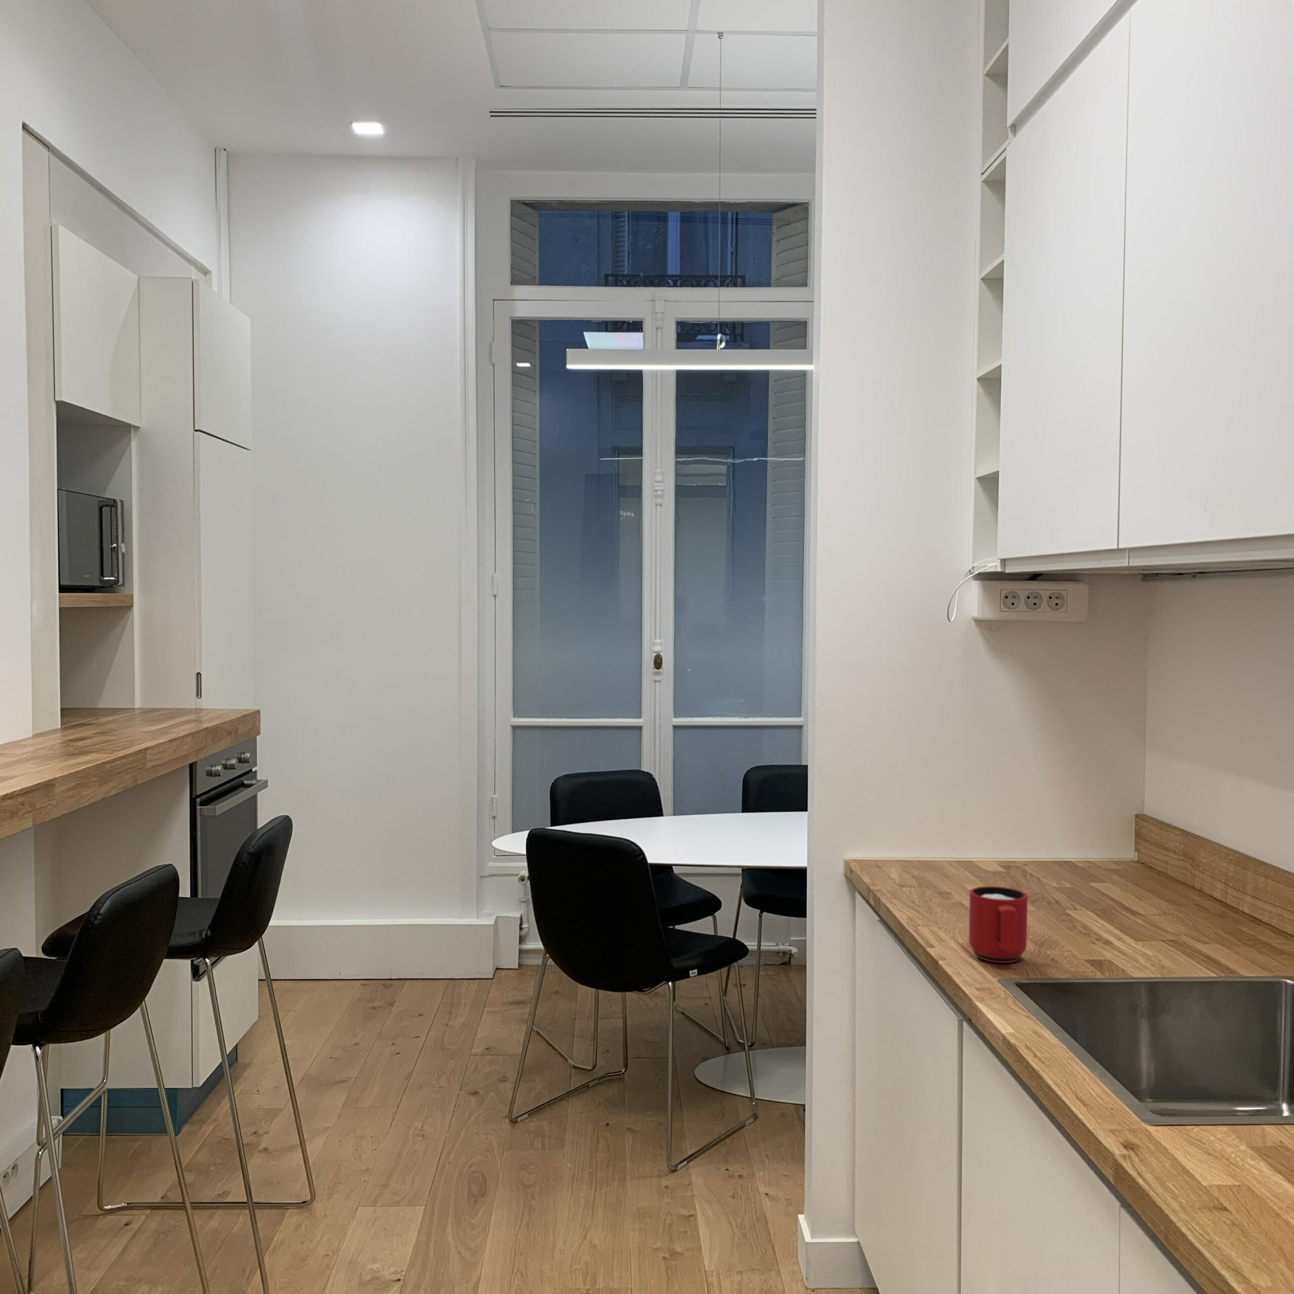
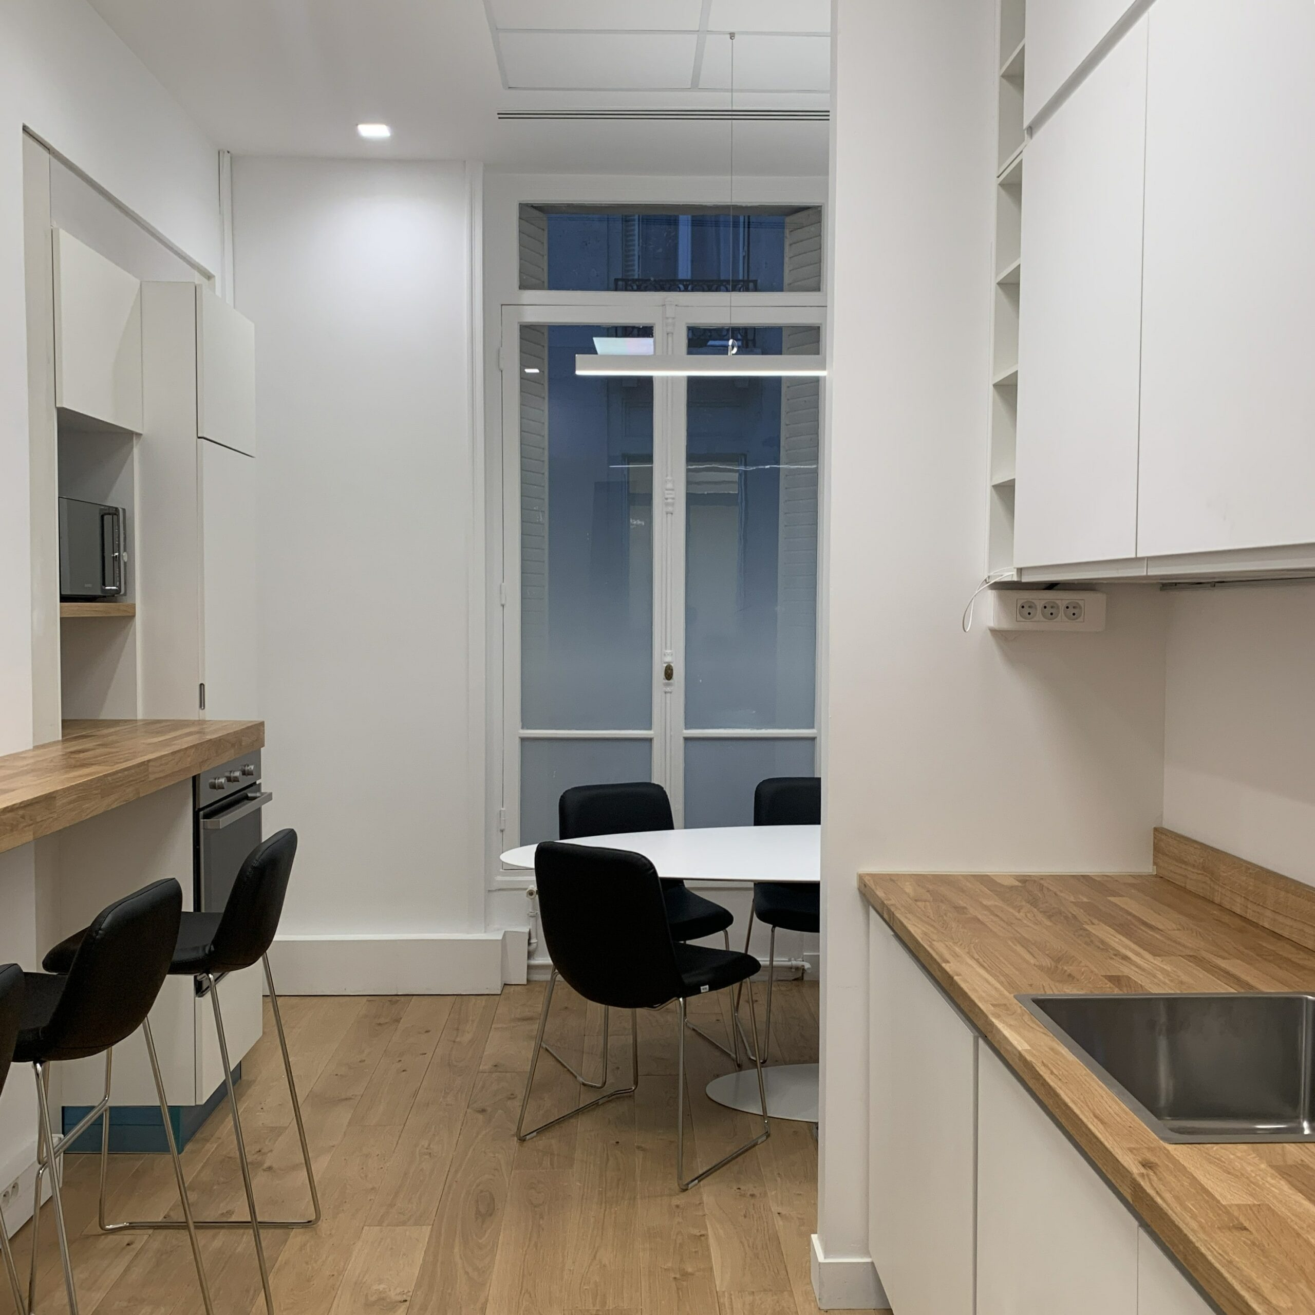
- mug (1000, 928)
